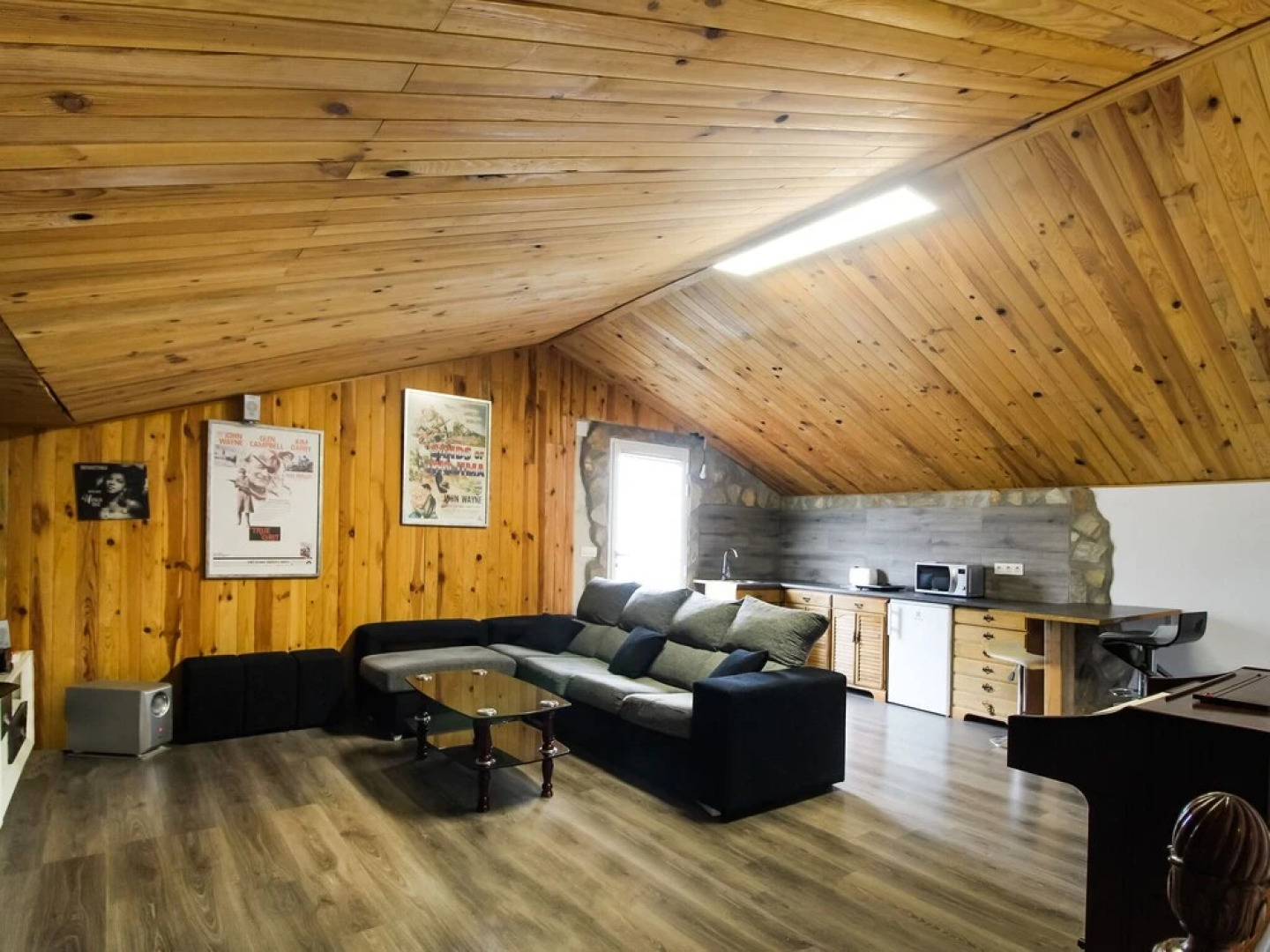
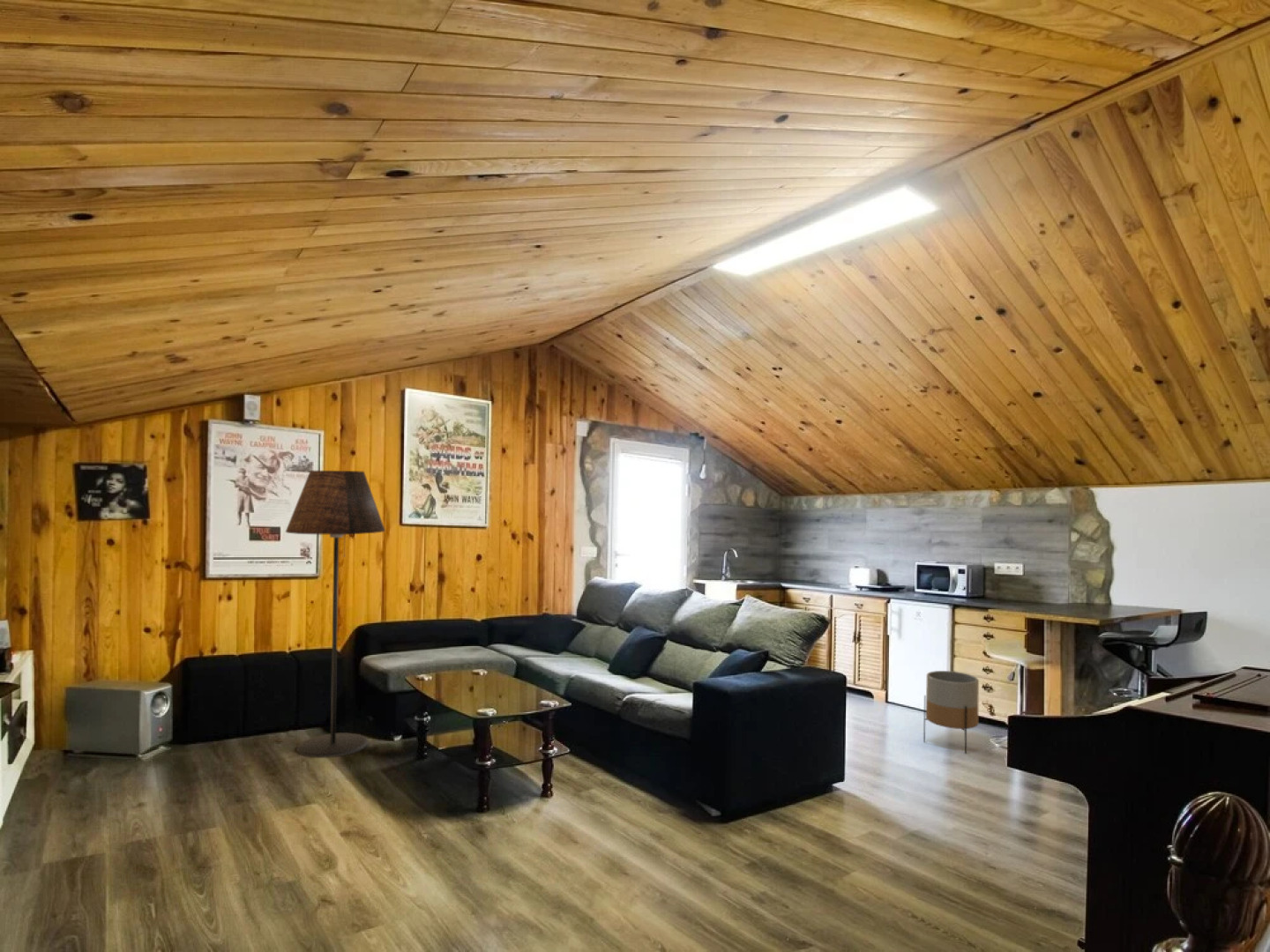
+ floor lamp (335, 608)
+ planter (951, 710)
